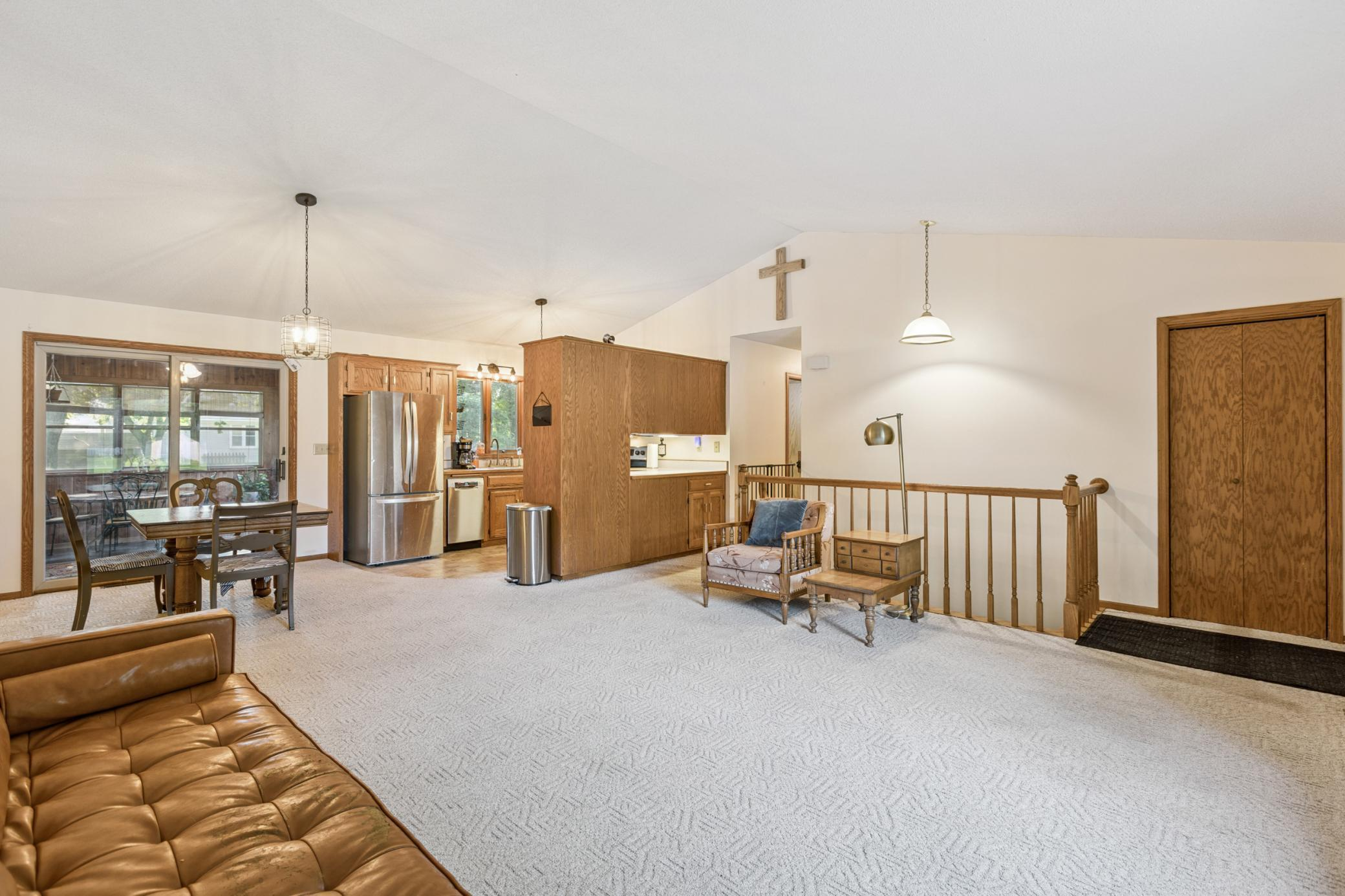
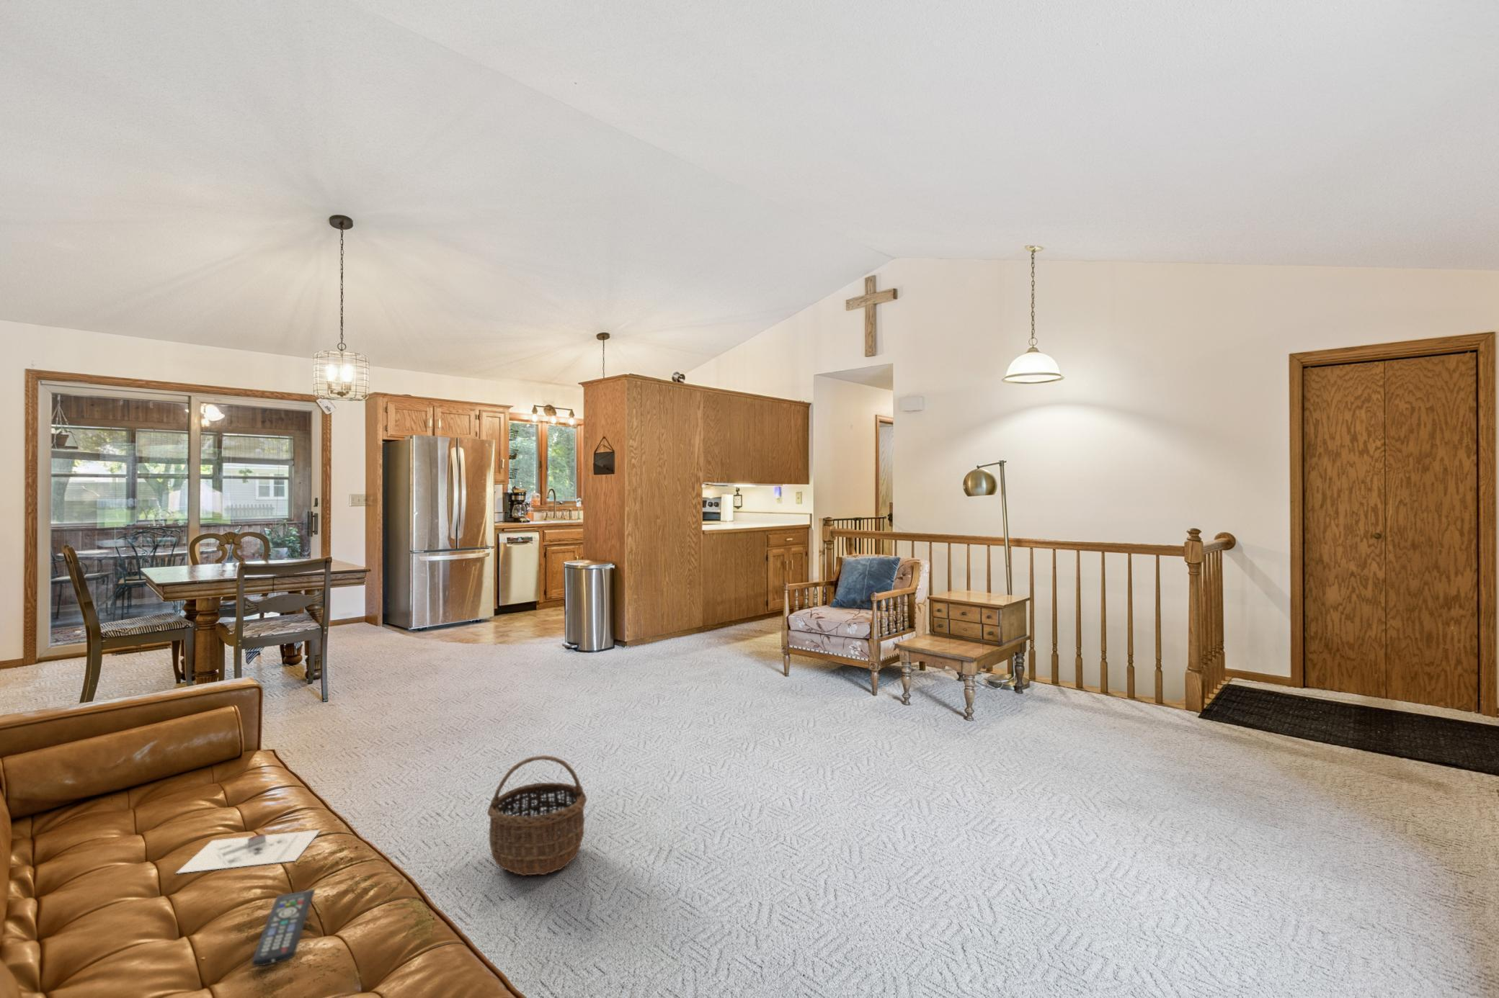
+ wicker basket (538, 809)
+ remote control (286, 923)
+ architectural model (252, 845)
